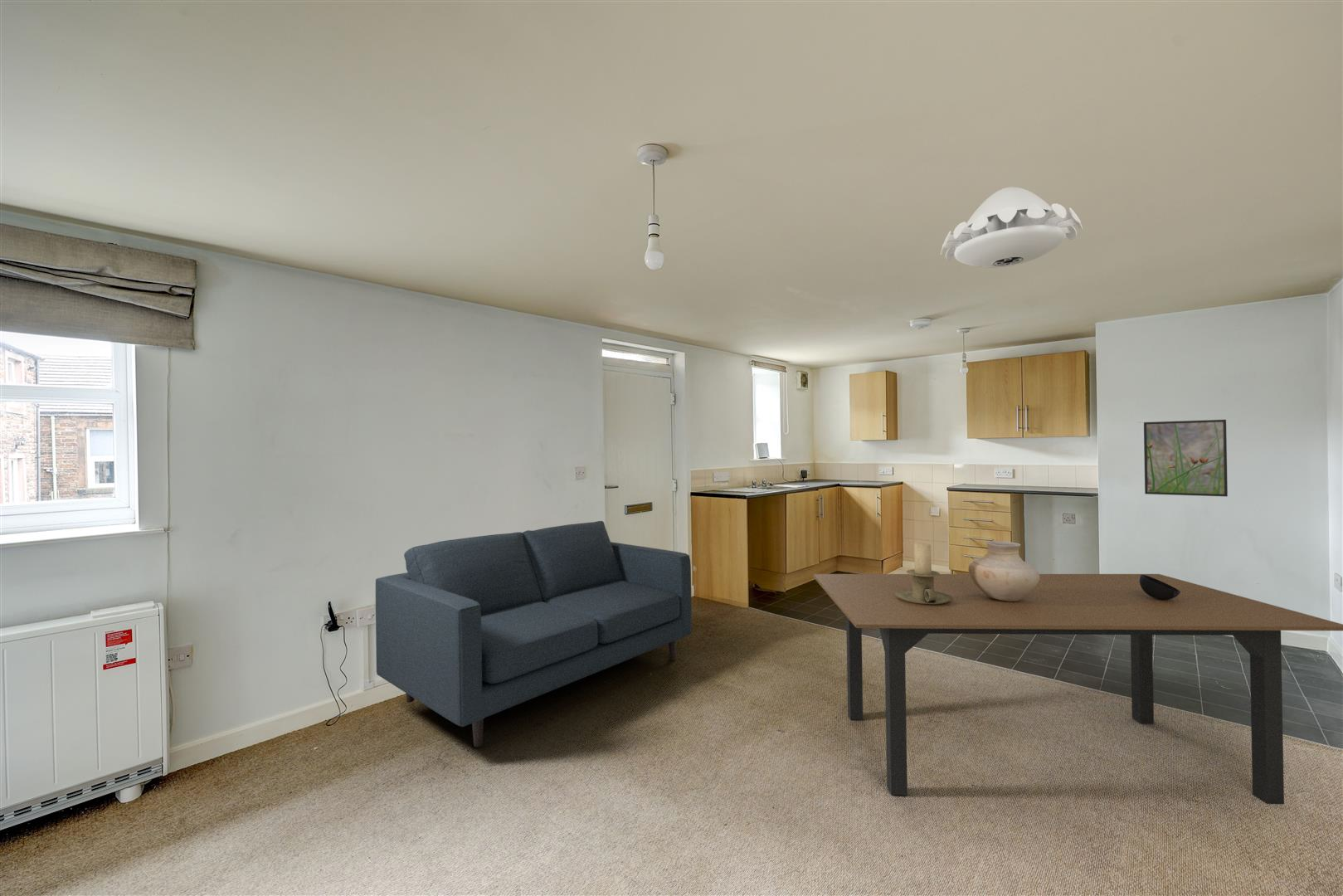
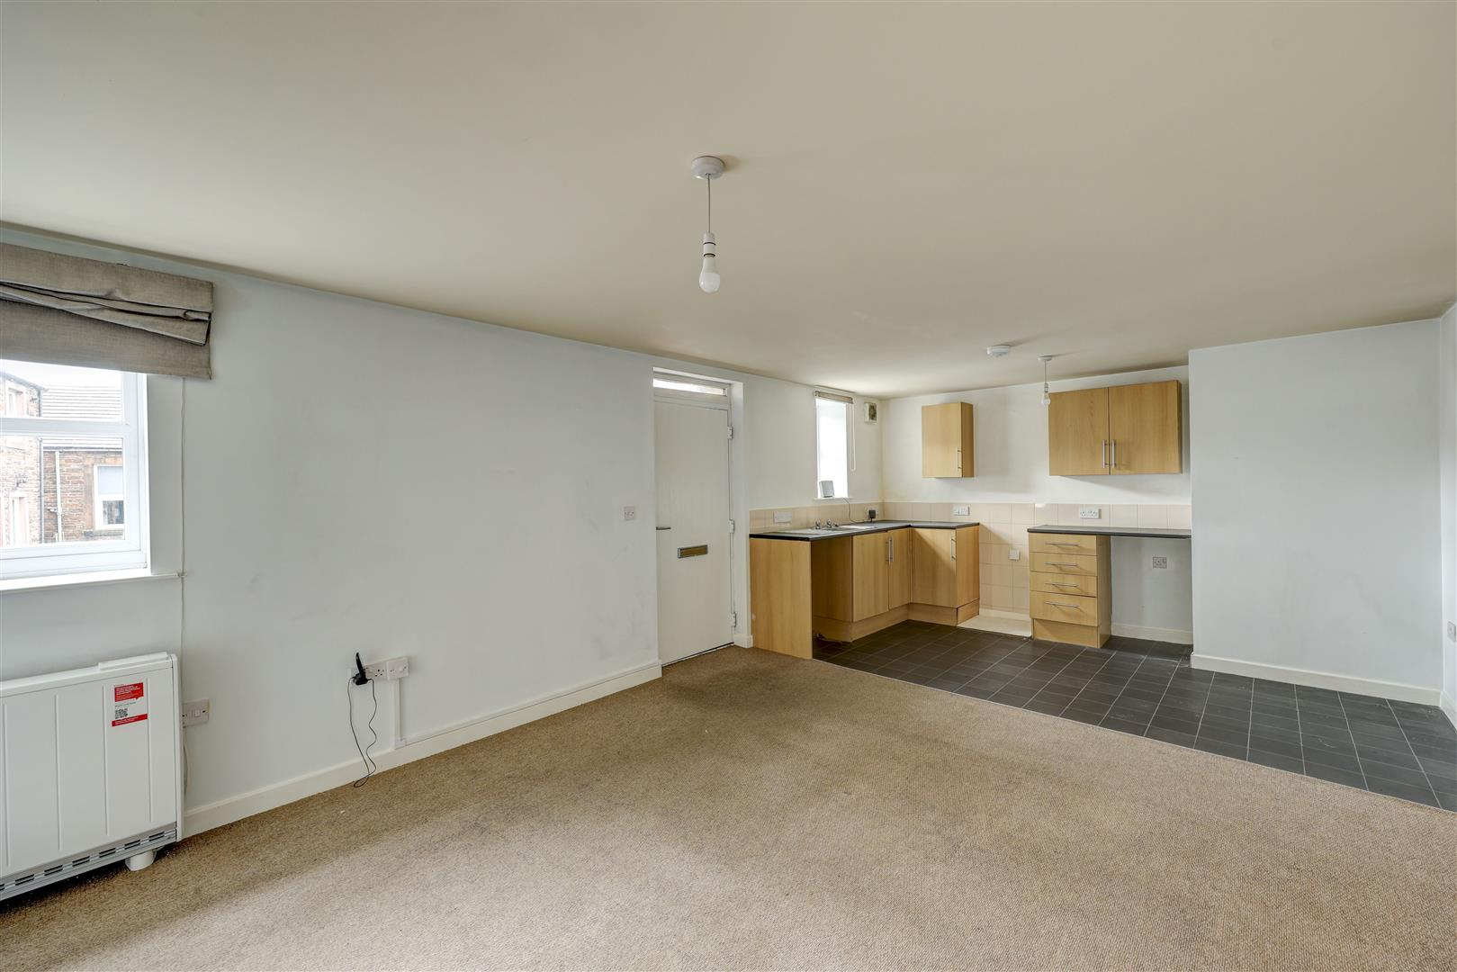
- pendant lamp (1007, 225)
- dining table (1039, 634)
- bowl (1160, 587)
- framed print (1184, 458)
- candle holder (922, 571)
- sofa (549, 607)
- vase (1003, 570)
